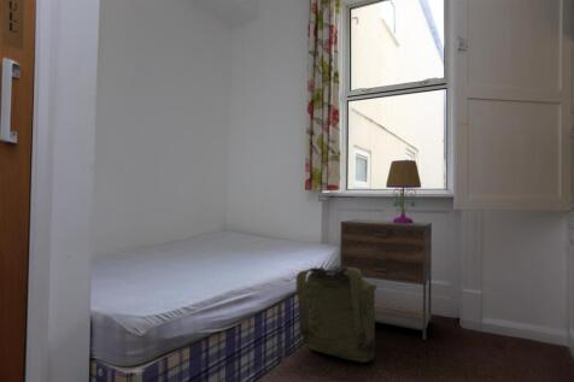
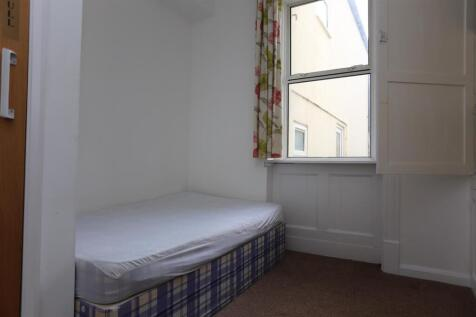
- nightstand (385, 272)
- table lamp (403, 190)
- backpack (335, 310)
